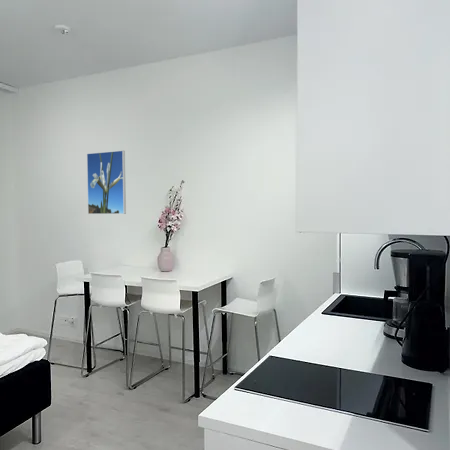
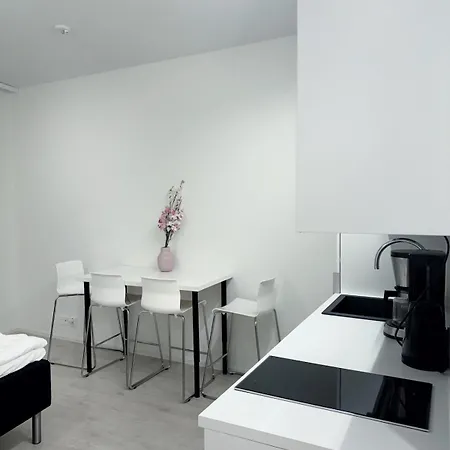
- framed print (106, 183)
